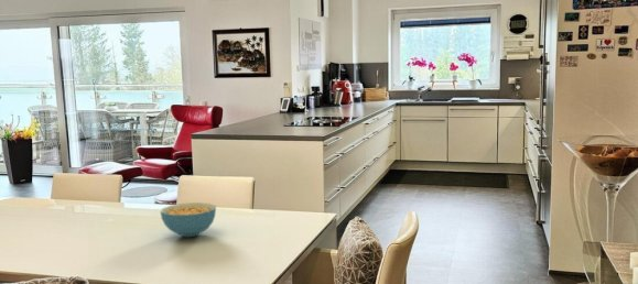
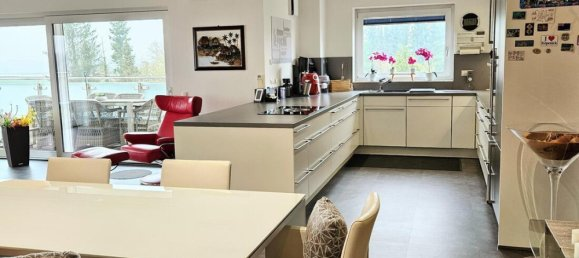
- cereal bowl (188, 221)
